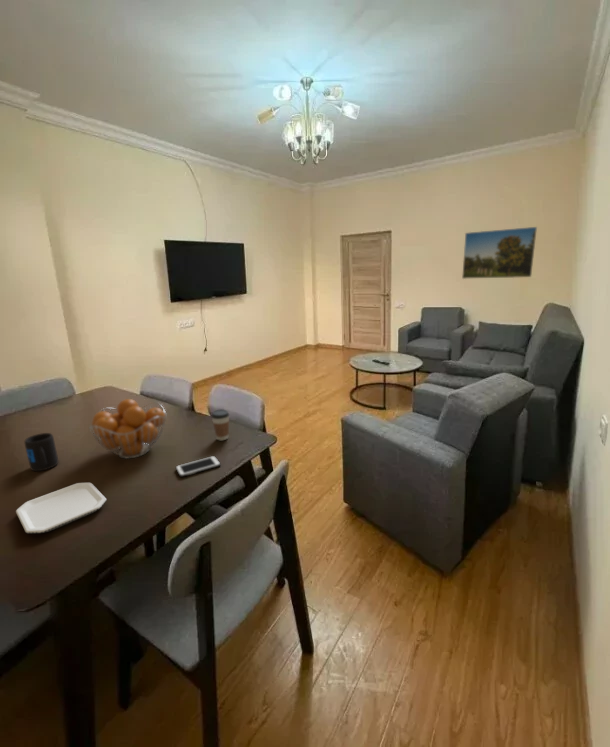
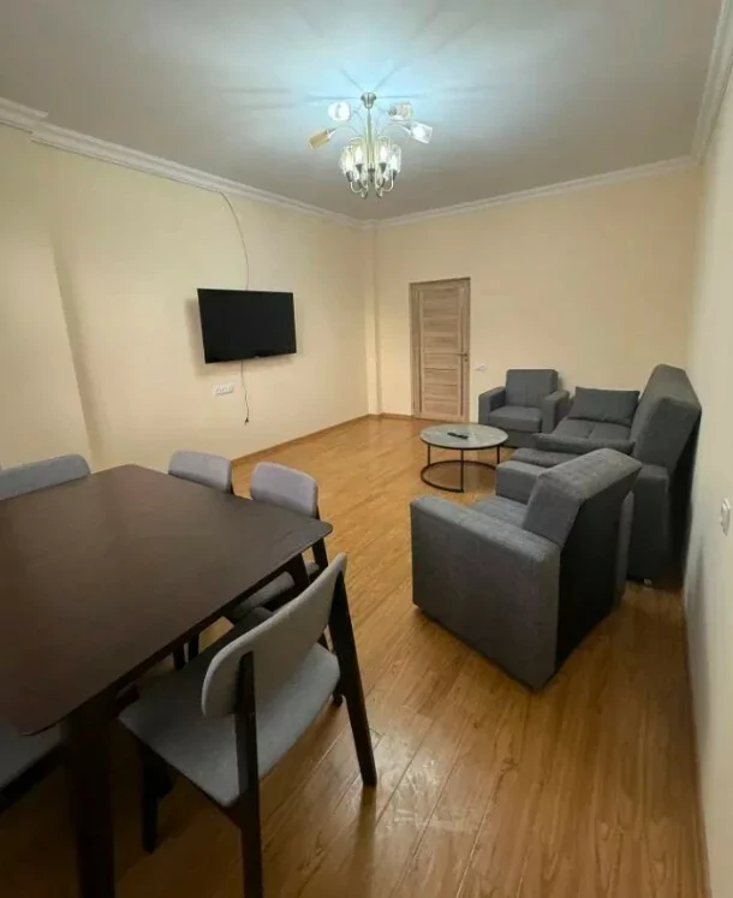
- cell phone (198, 466)
- fruit basket (130, 427)
- coffee cup (221, 425)
- plate (62, 507)
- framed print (497, 254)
- mug (42, 453)
